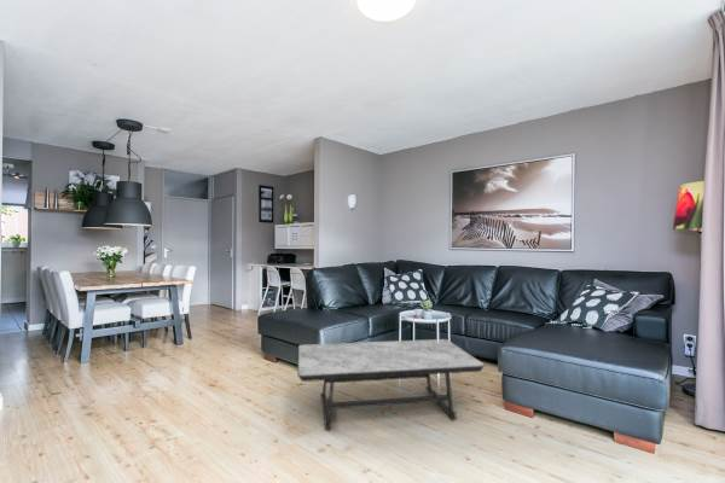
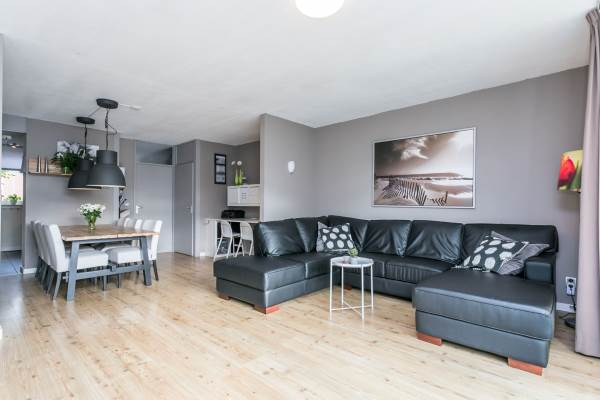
- coffee table (383, 379)
